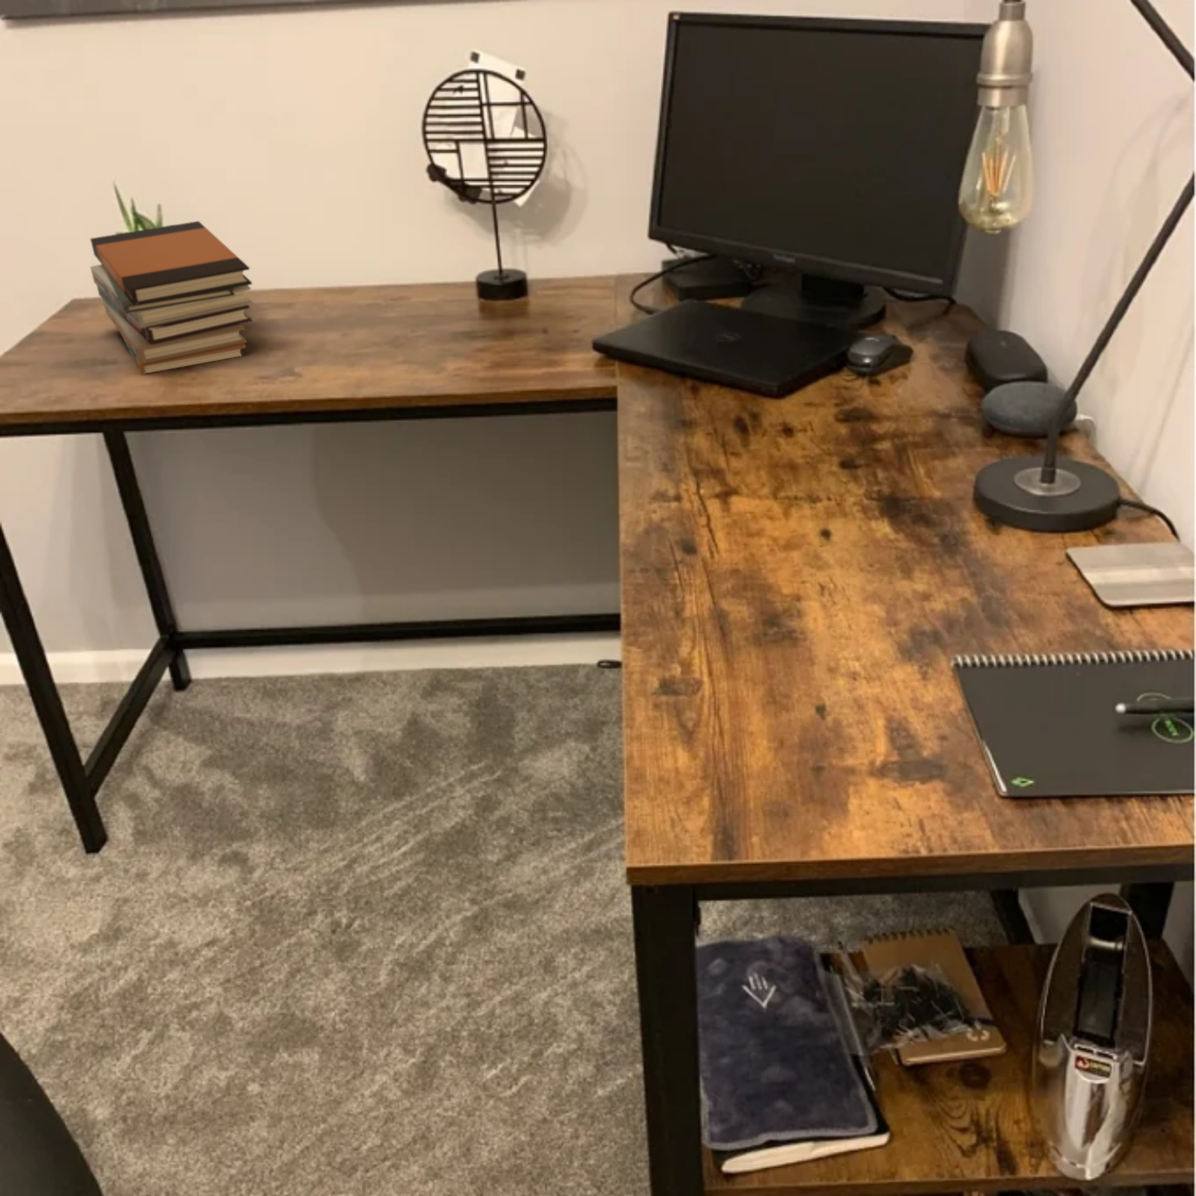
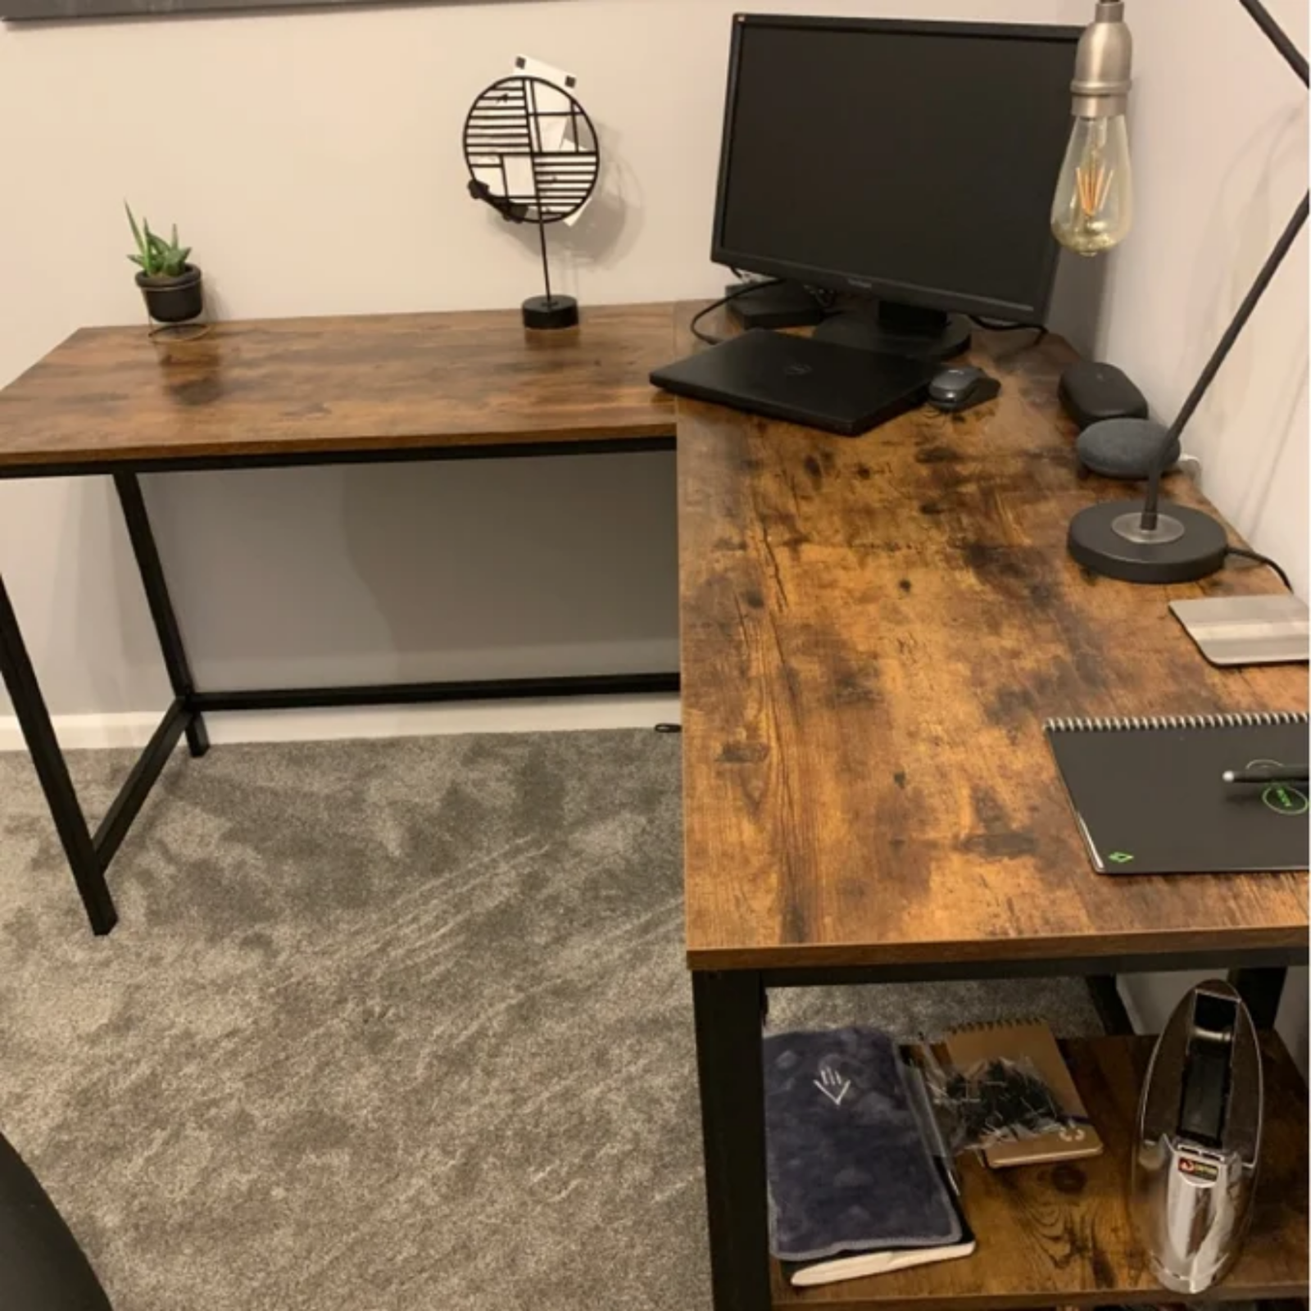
- book stack (173, 297)
